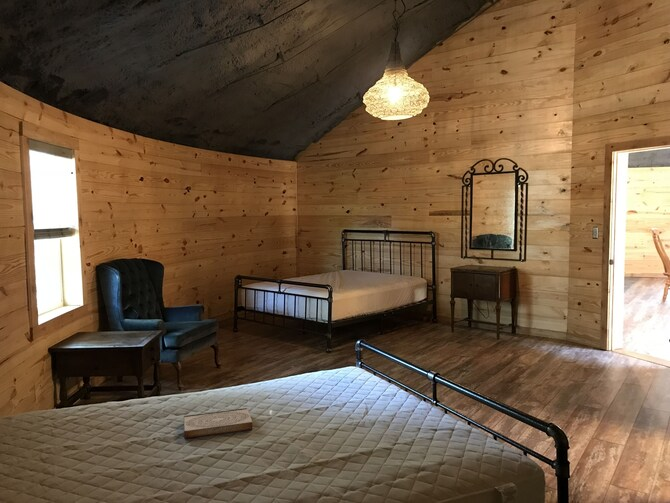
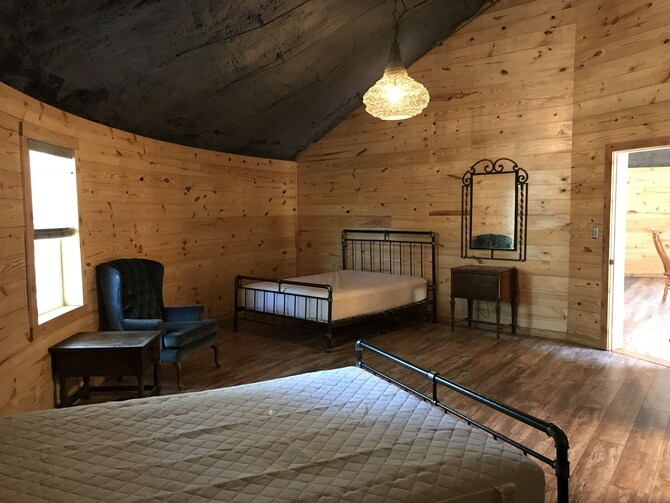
- book (217, 422)
